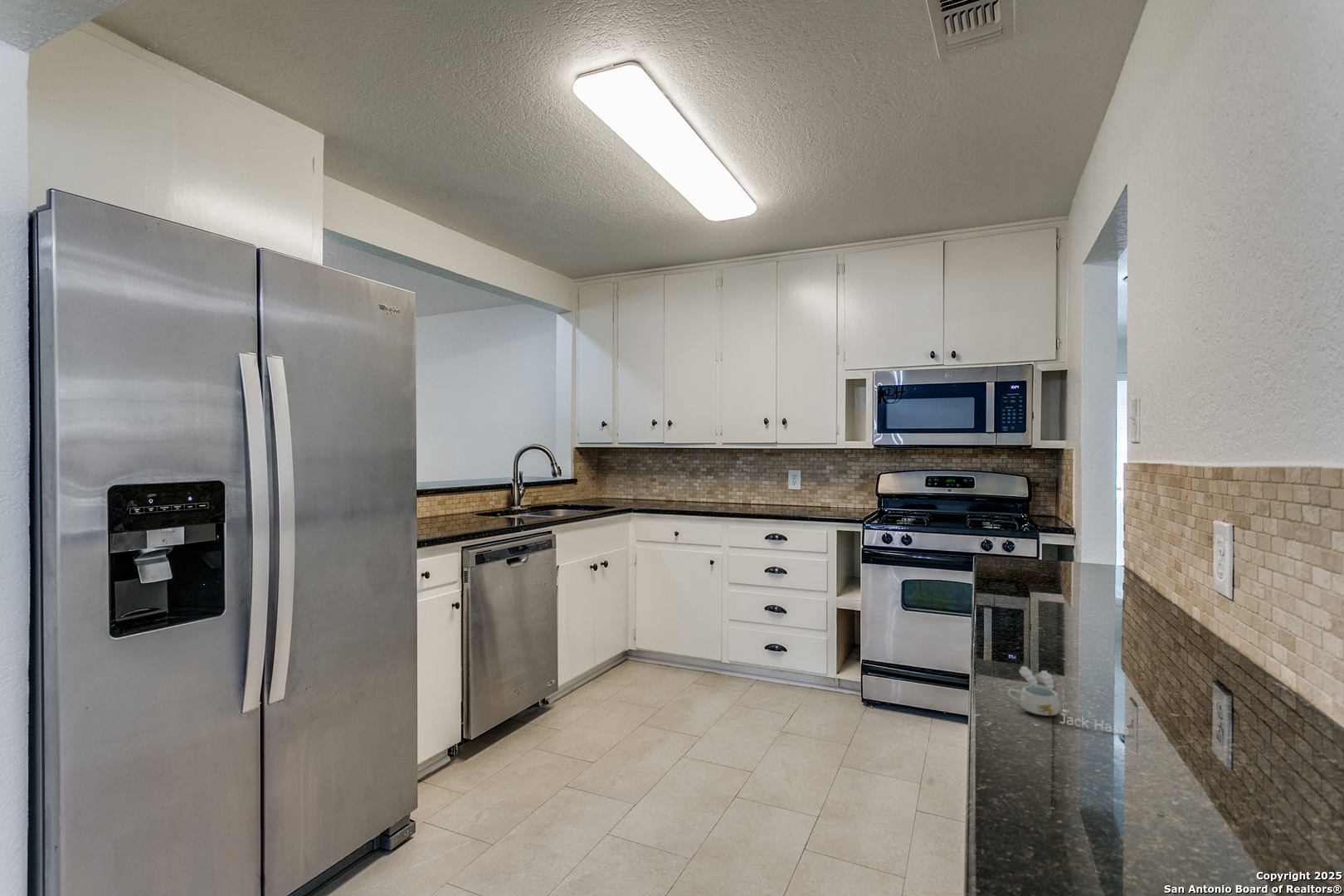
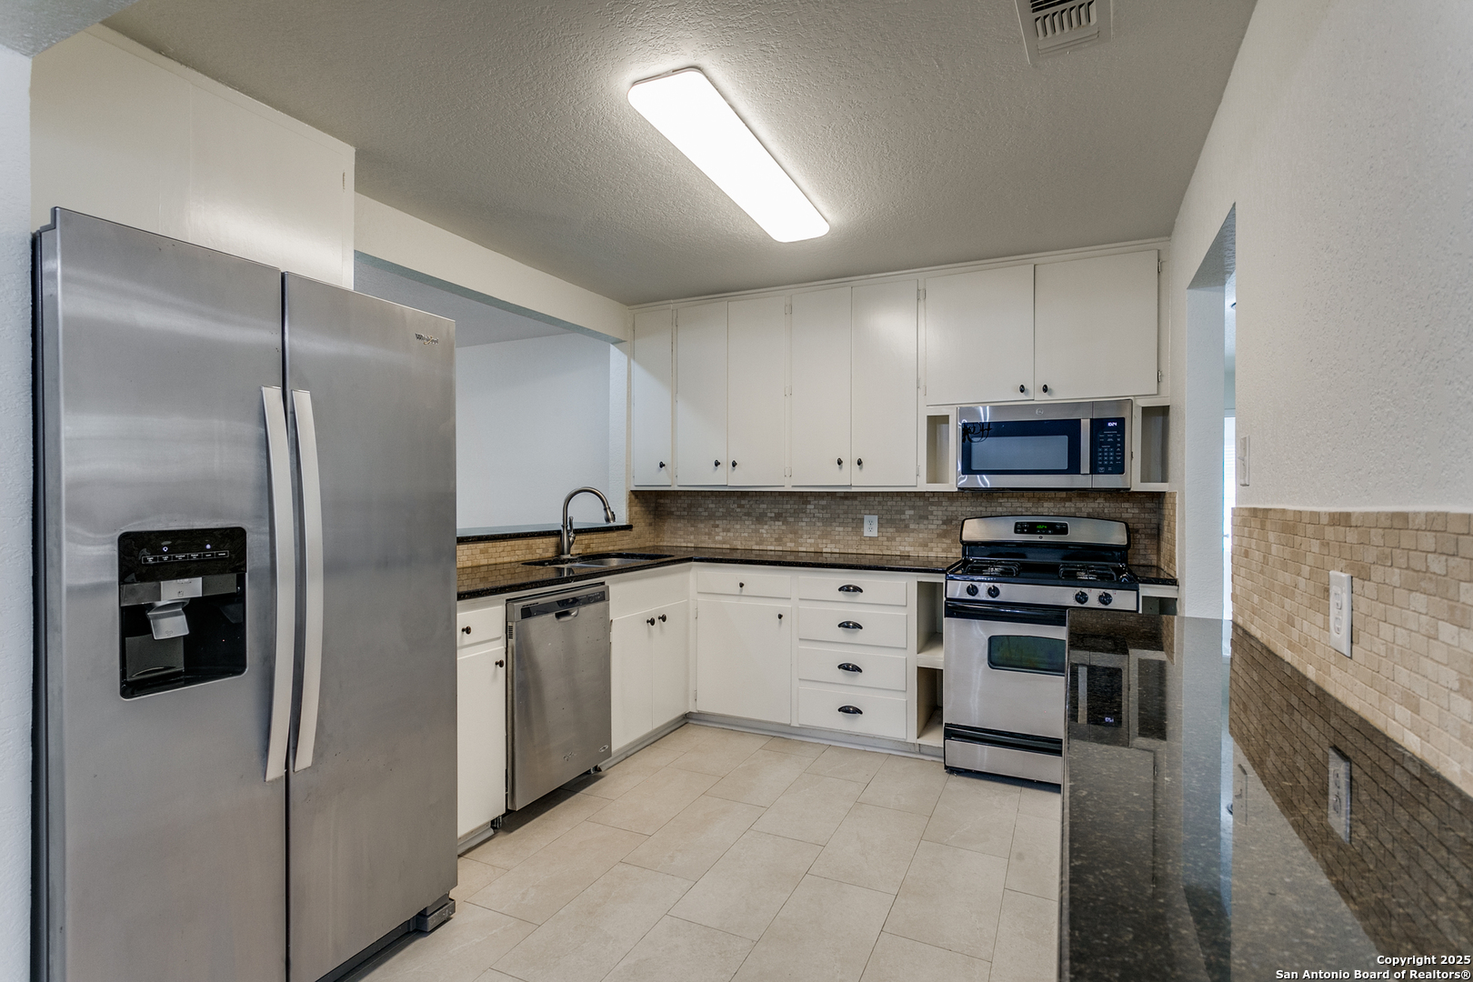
- cup (1058, 696)
